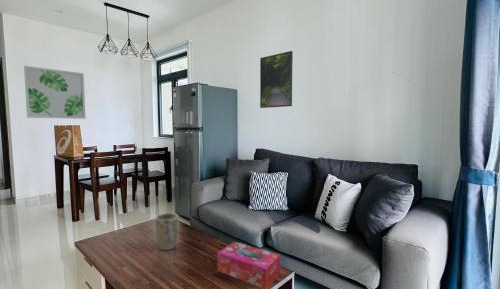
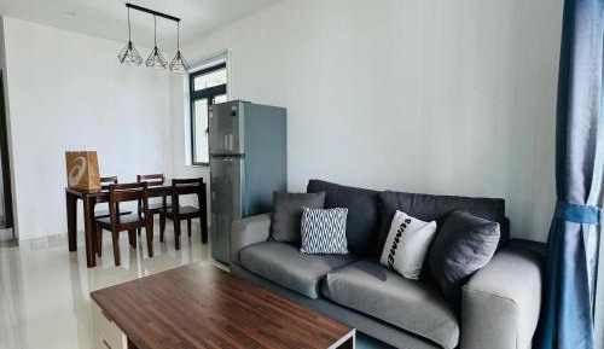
- plant pot (167, 231)
- wall art (56, 94)
- tissue box (248, 263)
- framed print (275, 81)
